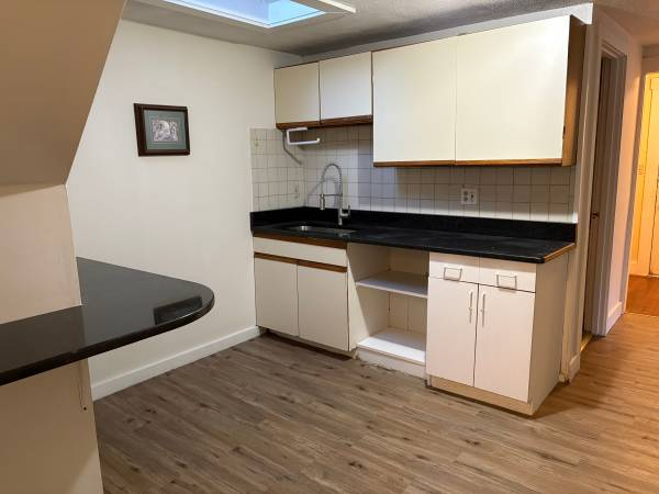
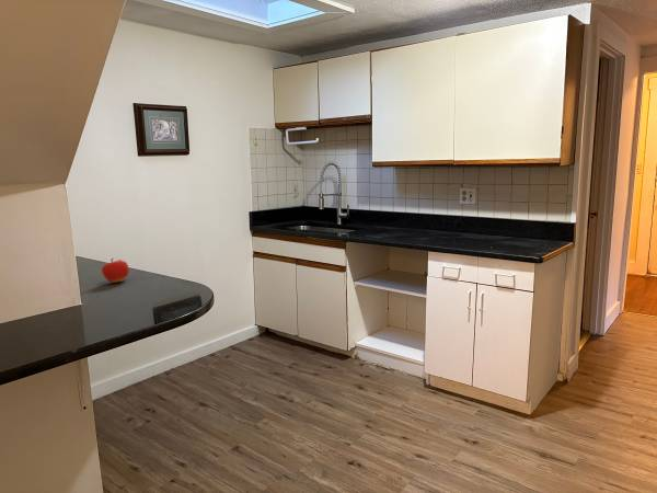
+ fruit (115, 270)
